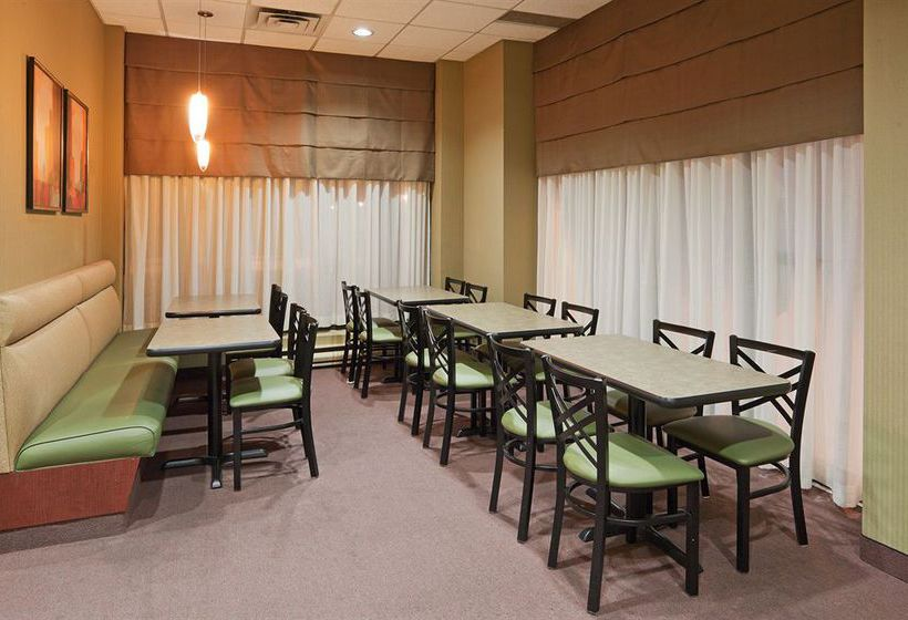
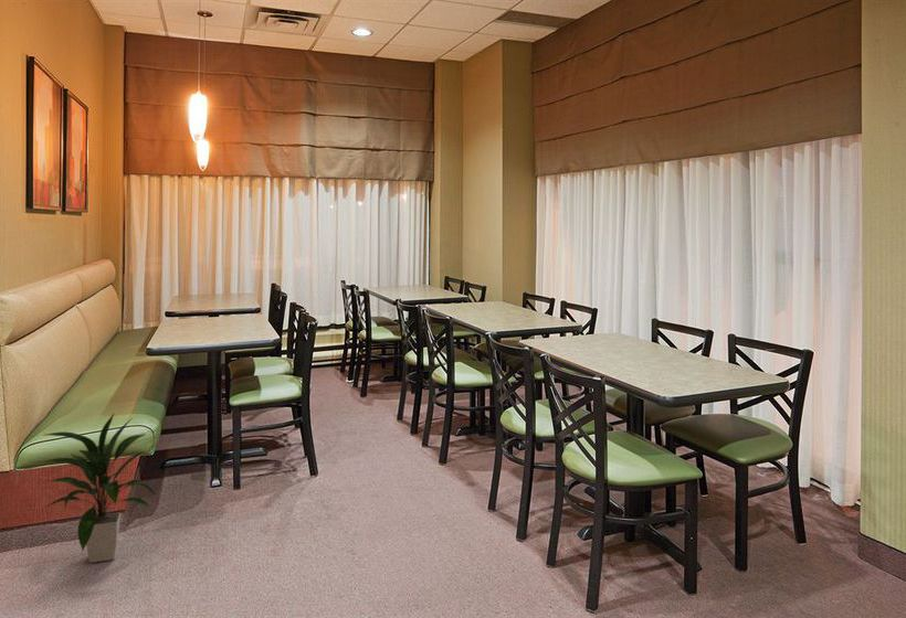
+ indoor plant (98, 487)
